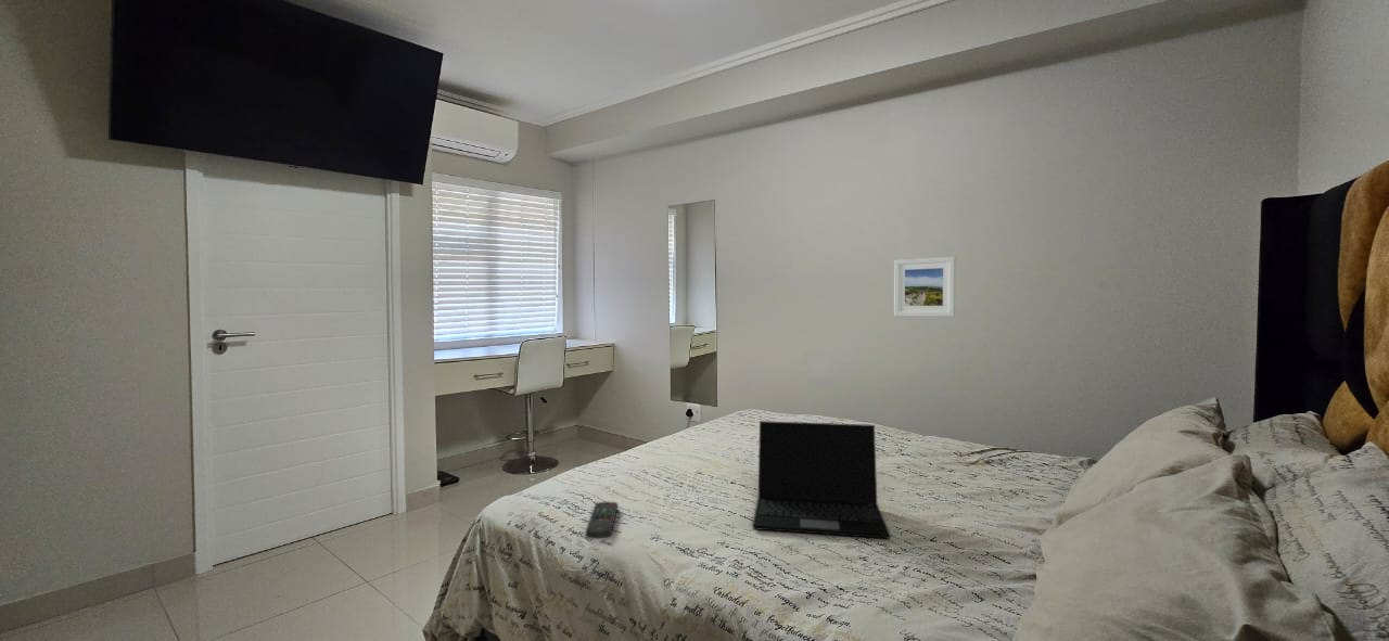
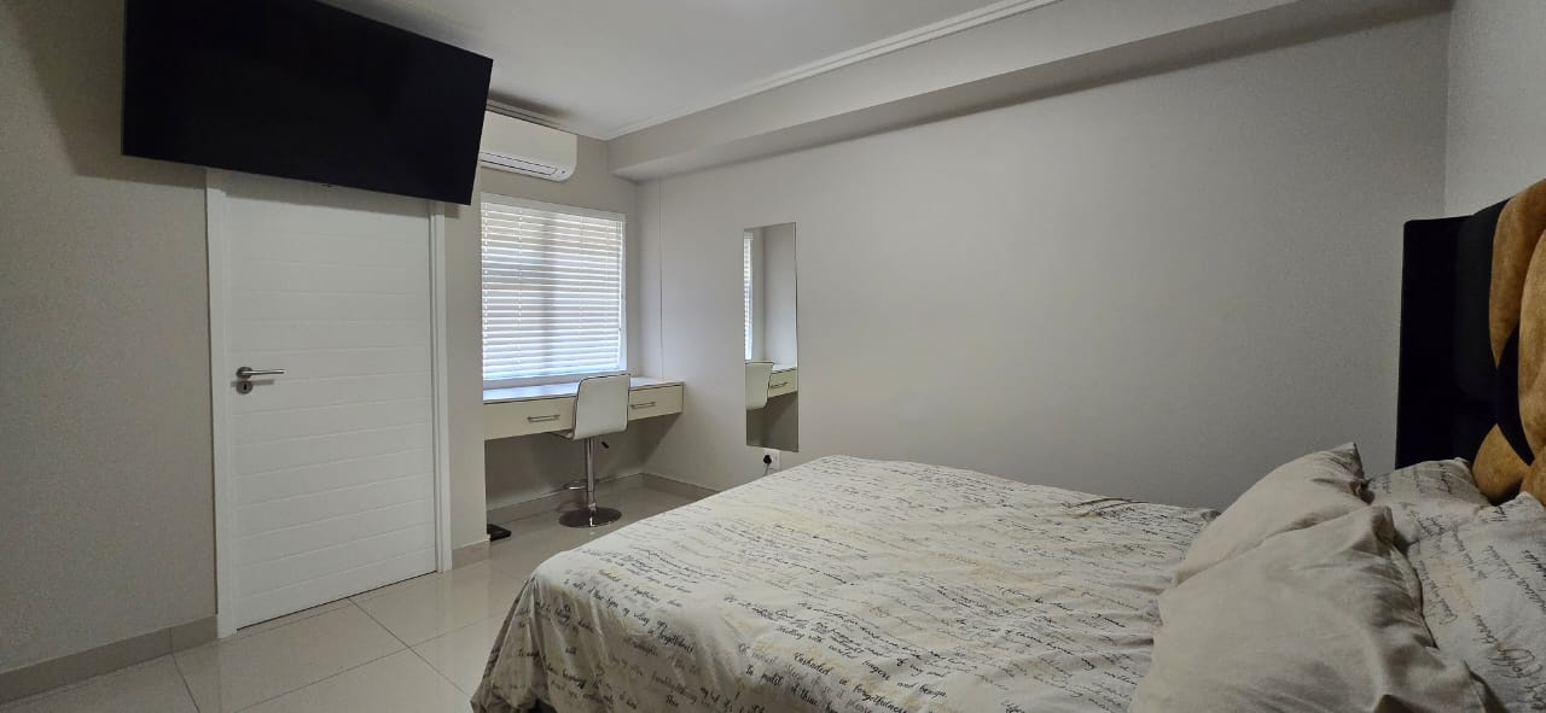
- remote control (602, 517)
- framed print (923, 287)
- laptop (817, 473)
